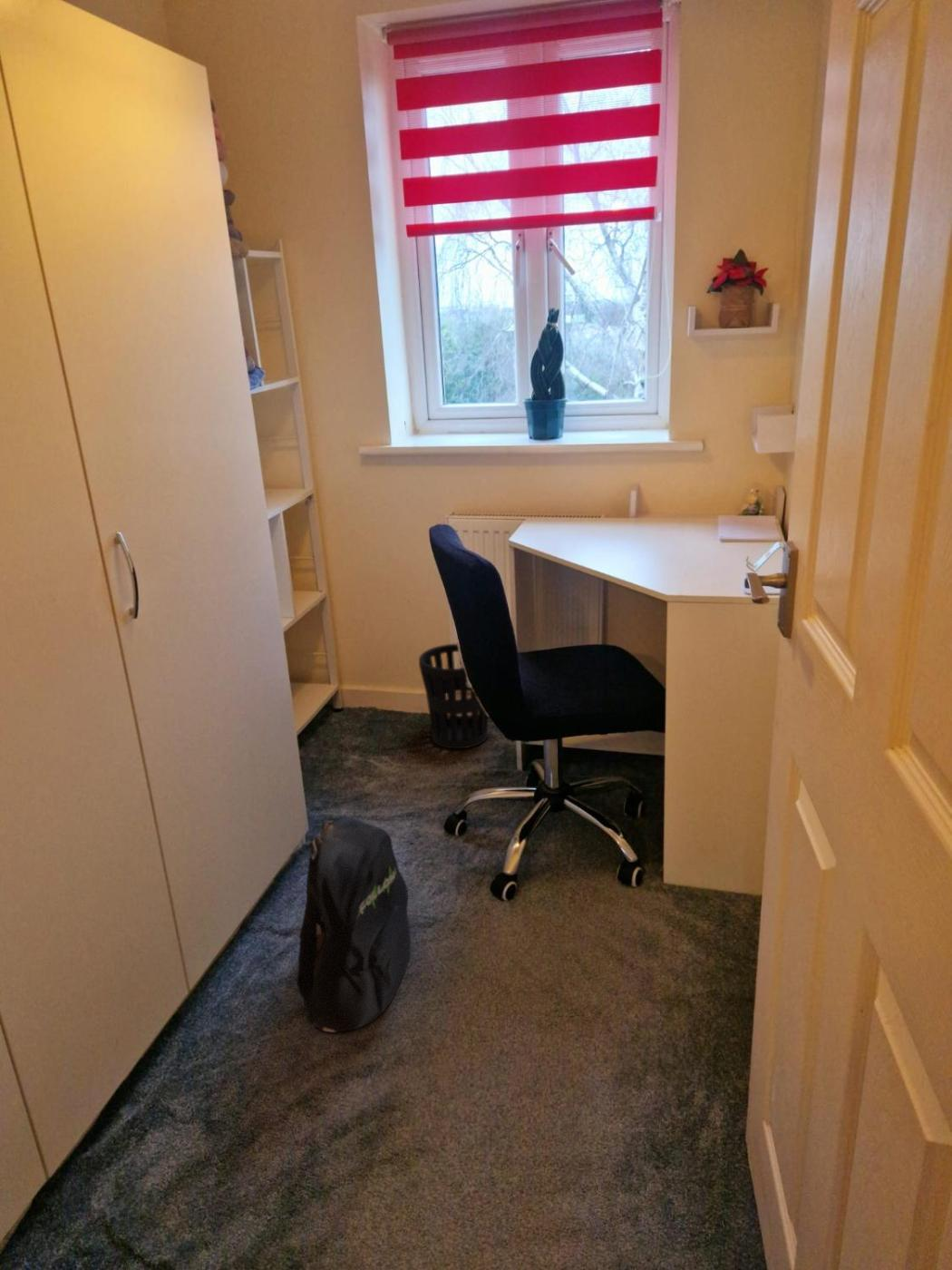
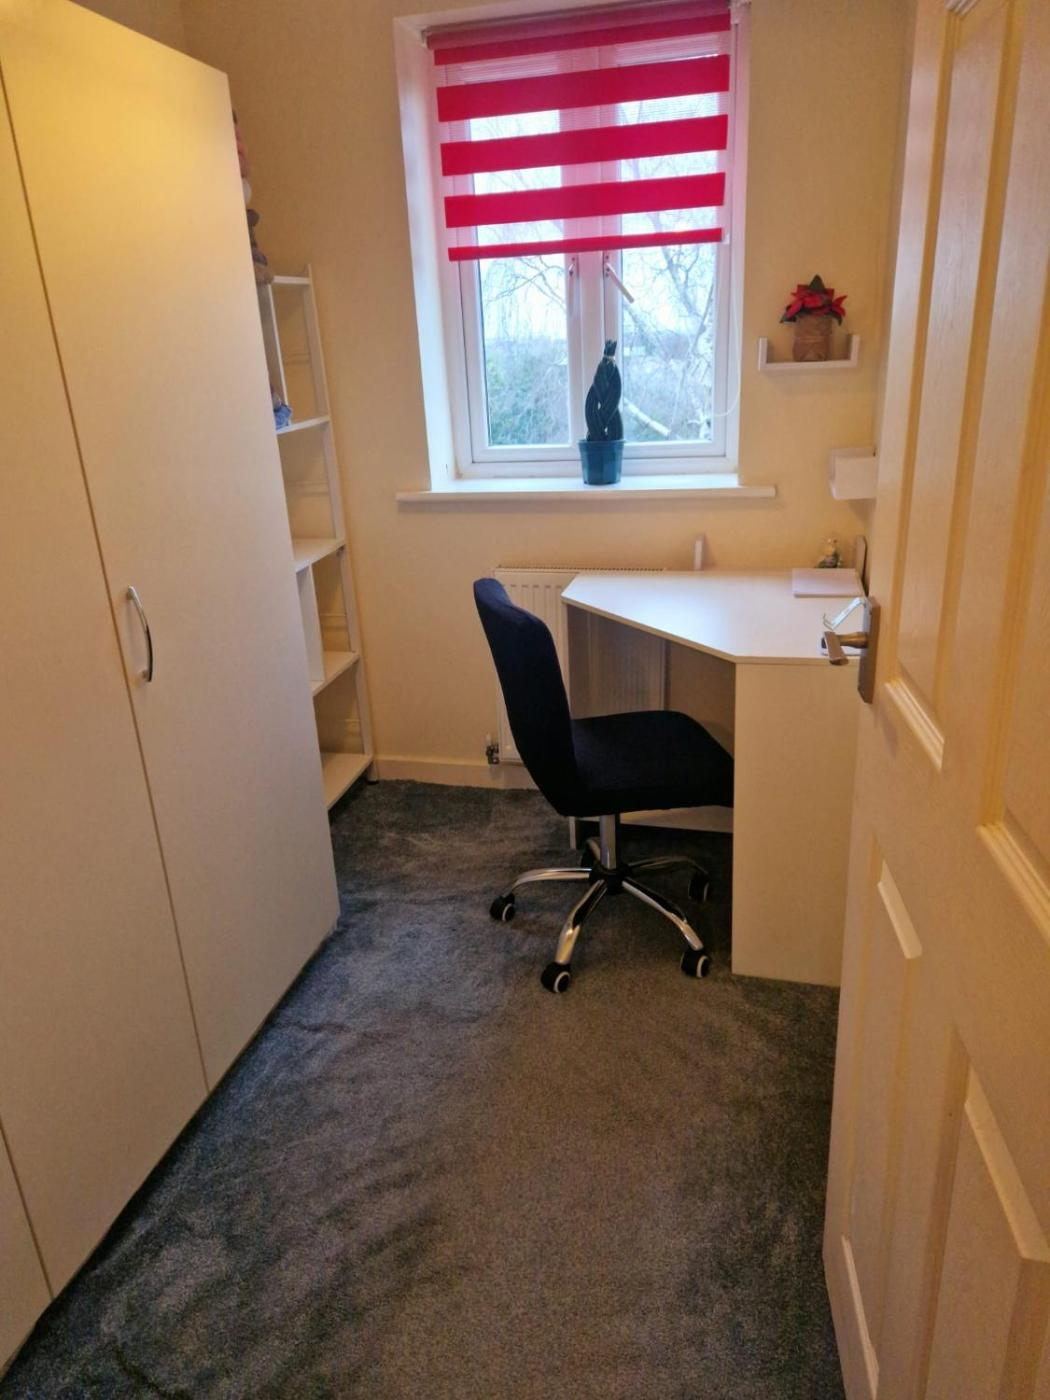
- wastebasket (455, 696)
- backpack (350, 895)
